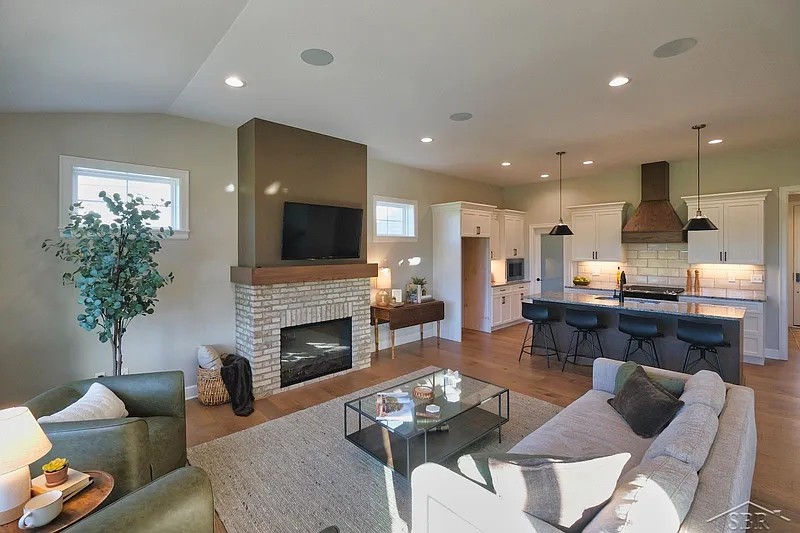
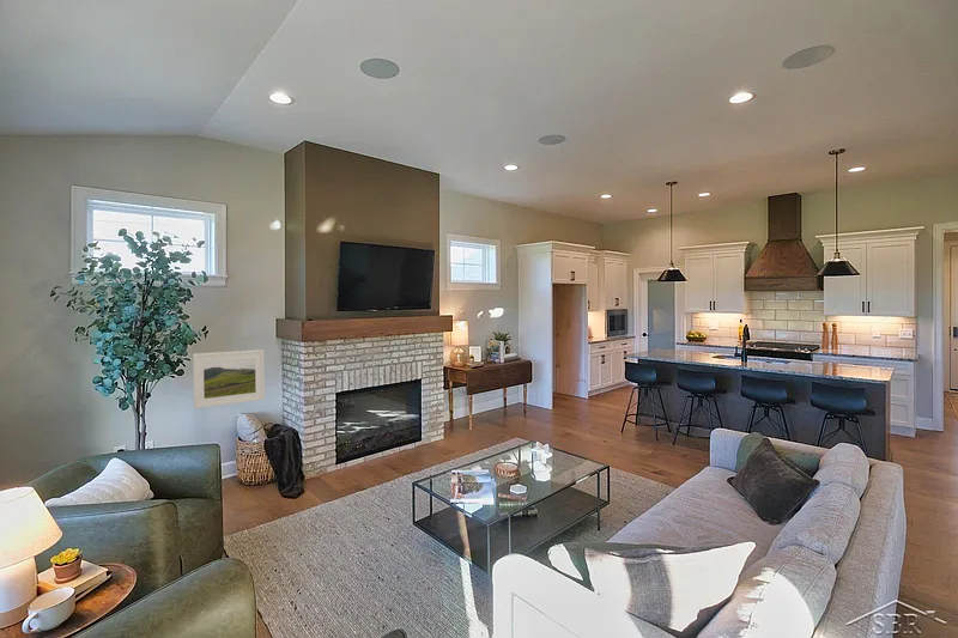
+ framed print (230, 377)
